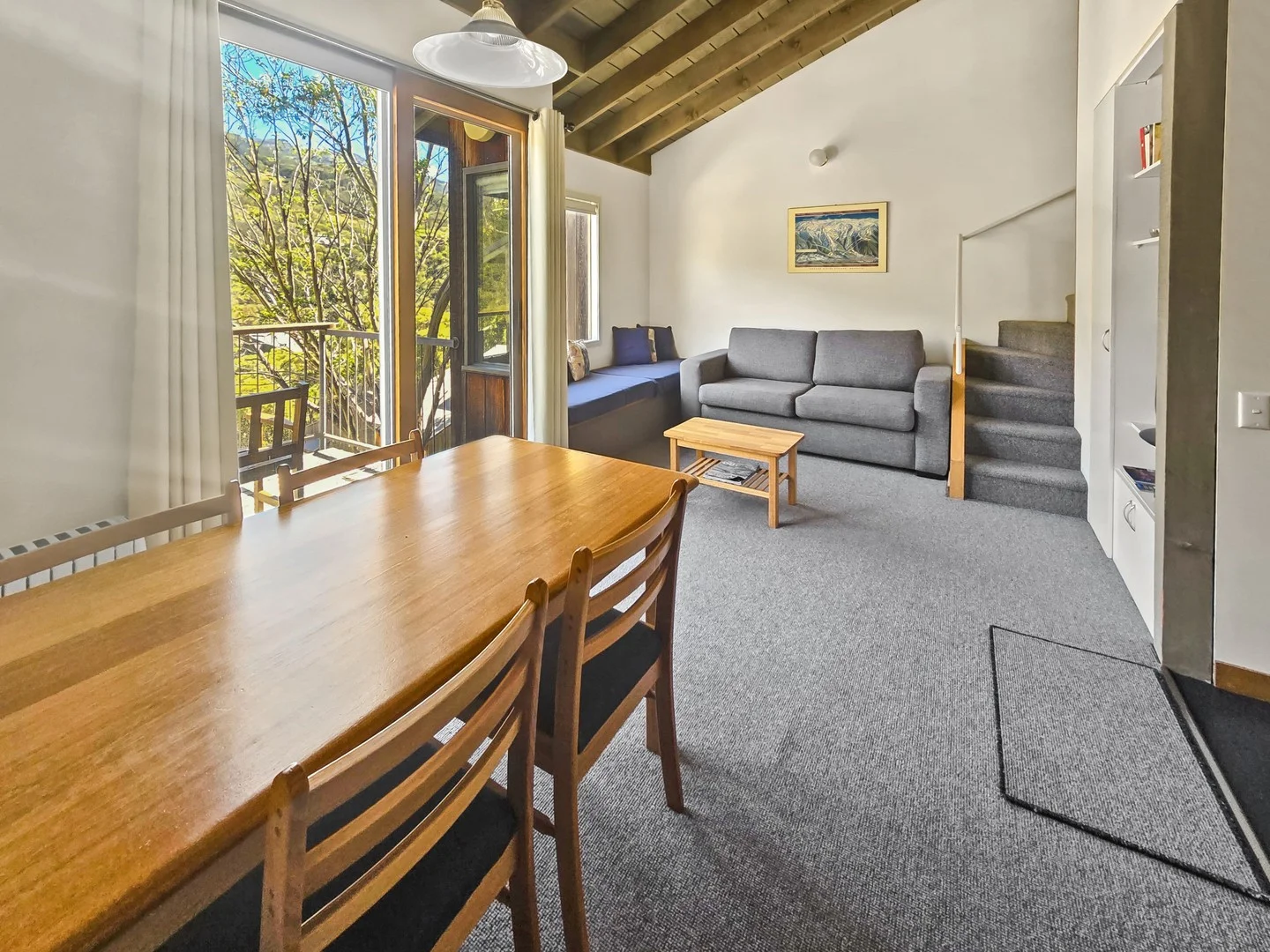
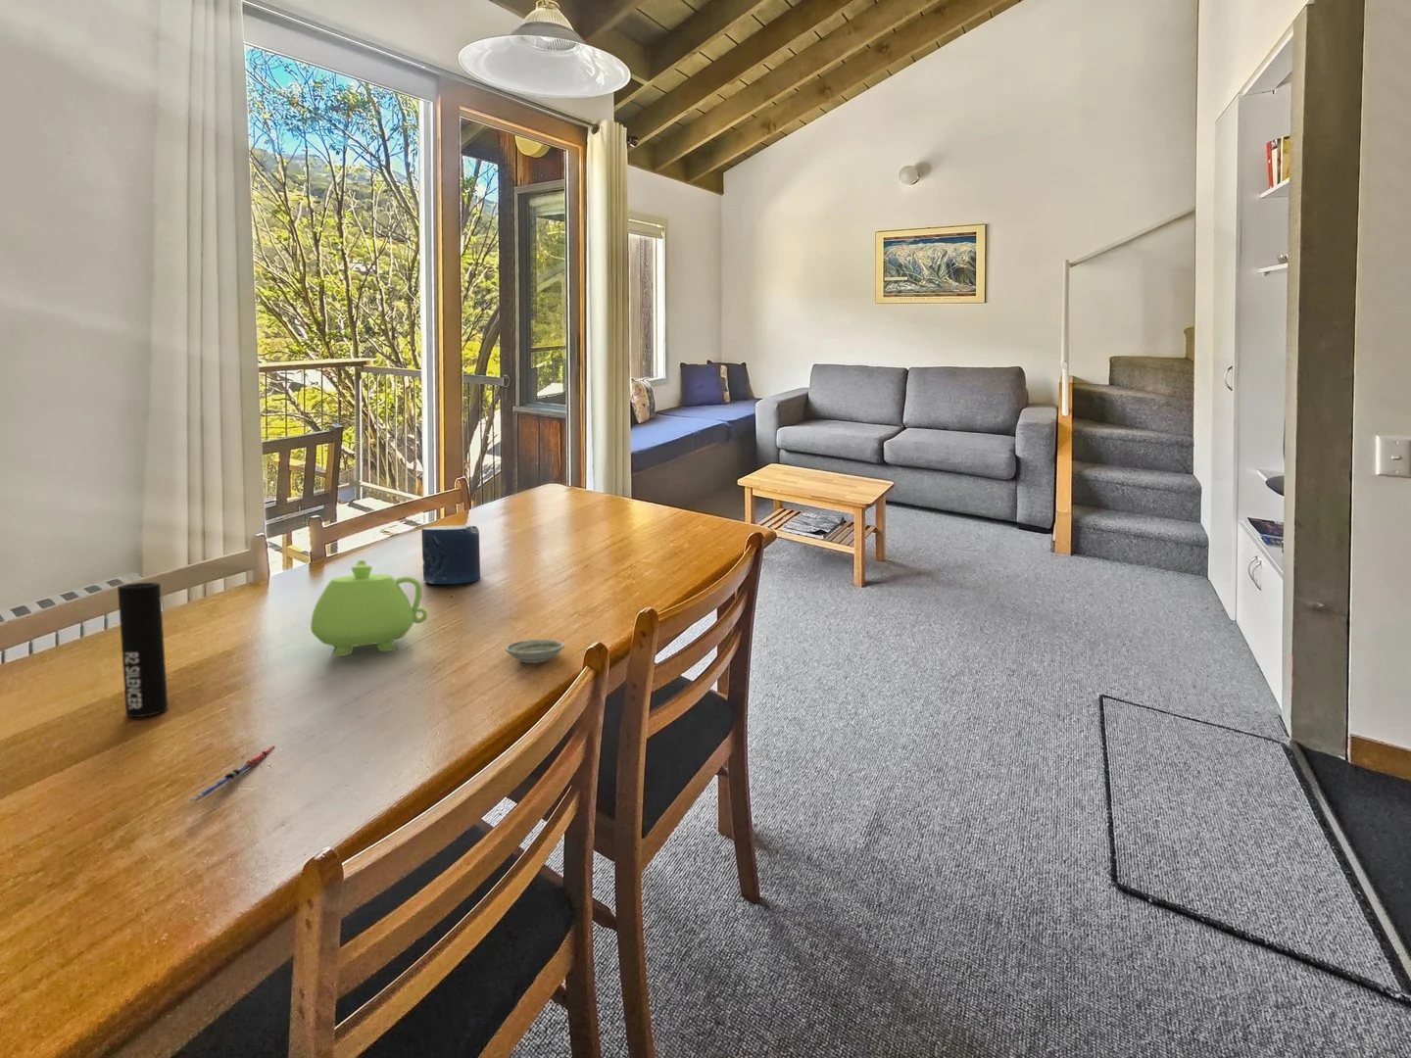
+ pen (237, 770)
+ candle (451, 553)
+ teapot (369, 603)
+ saucer (536, 651)
+ cup (142, 649)
